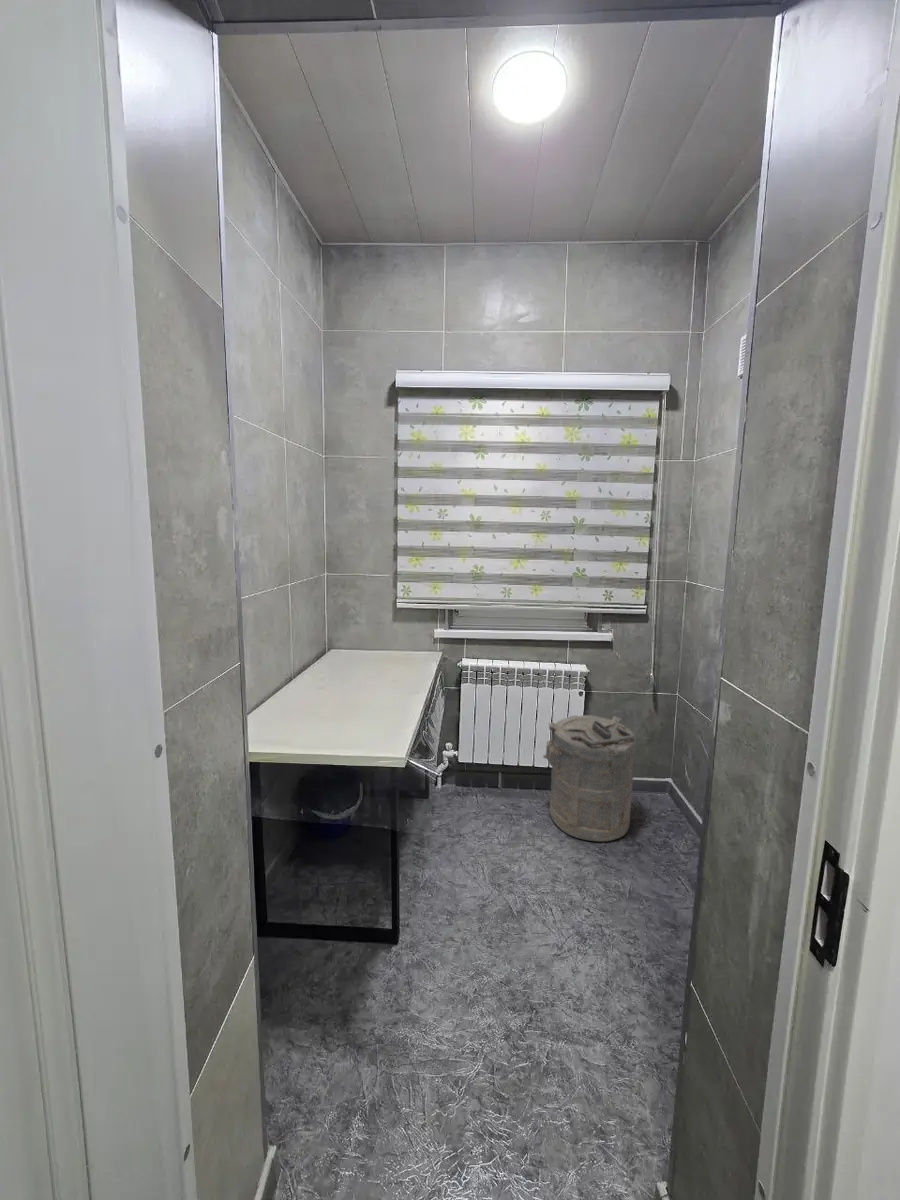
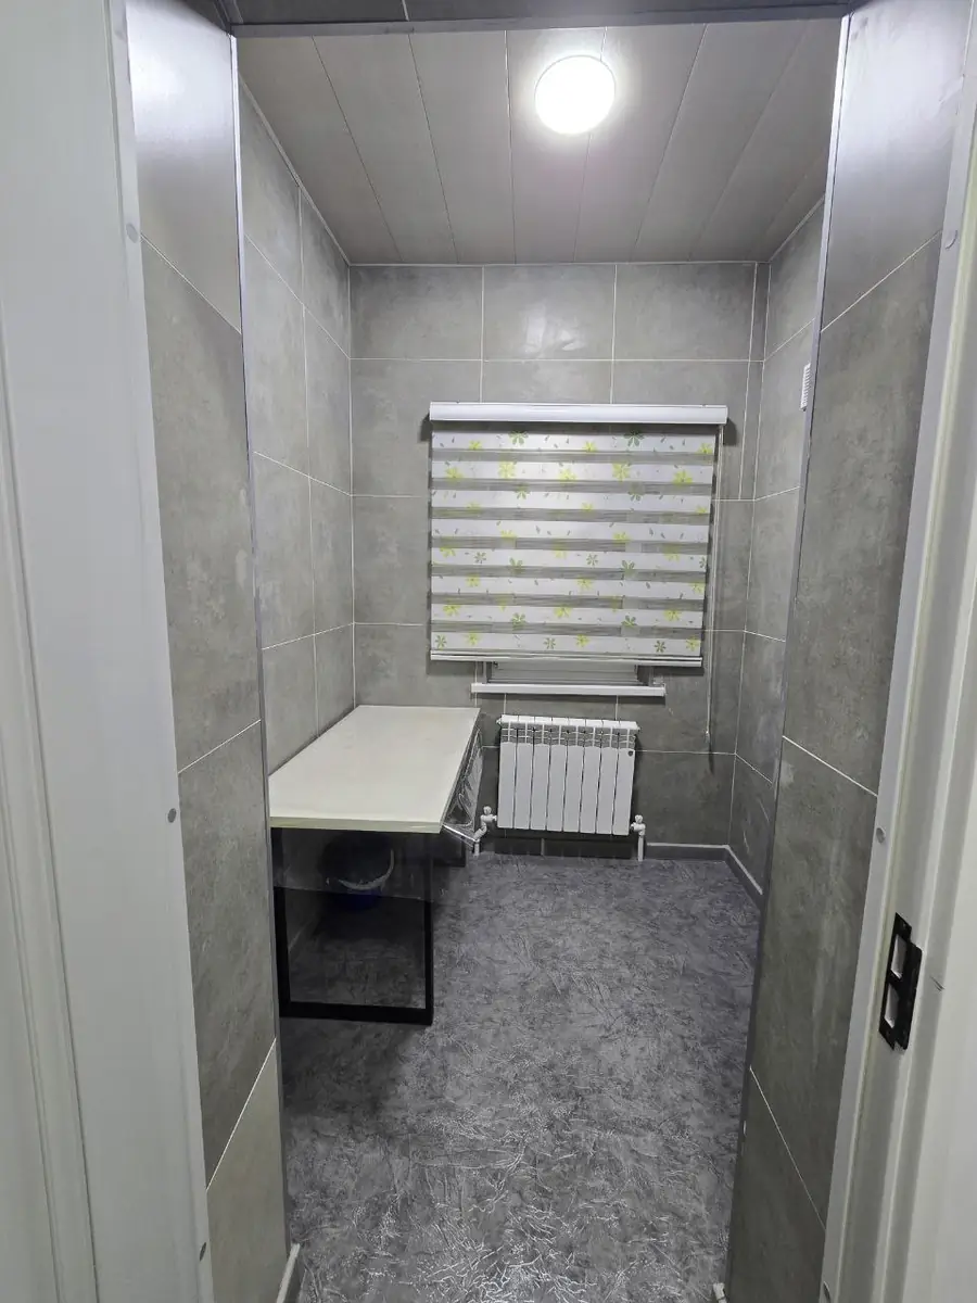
- laundry hamper (587, 769)
